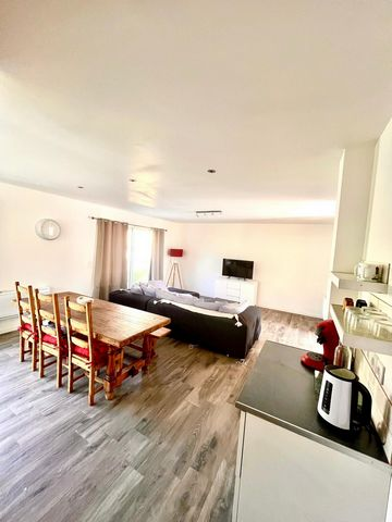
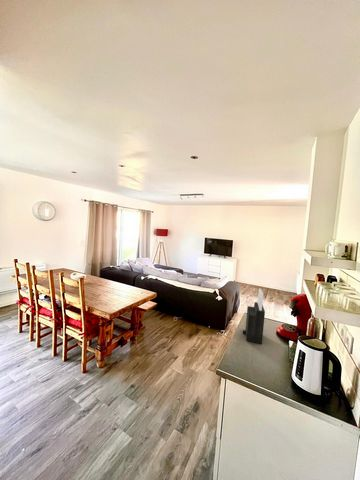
+ knife block (253, 313)
